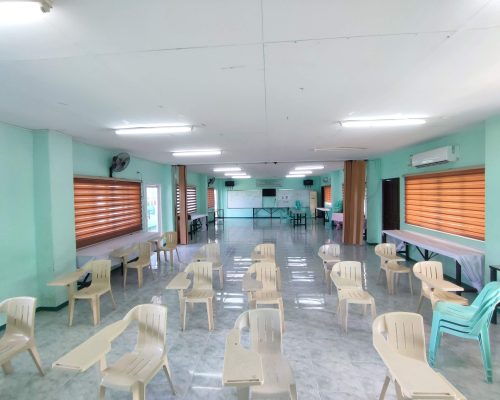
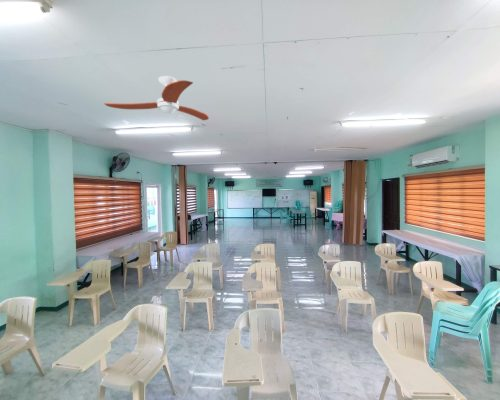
+ ceiling fan (162, 93)
